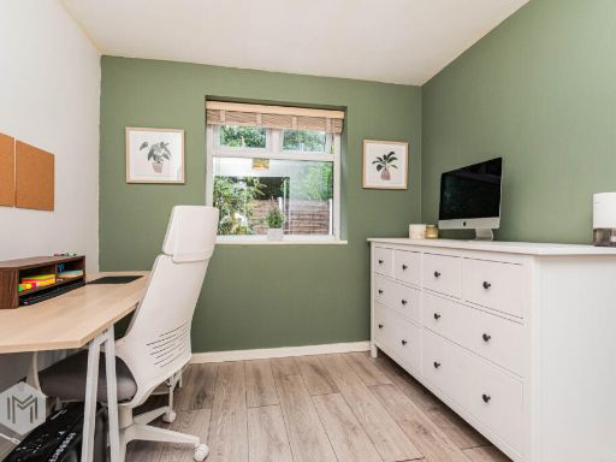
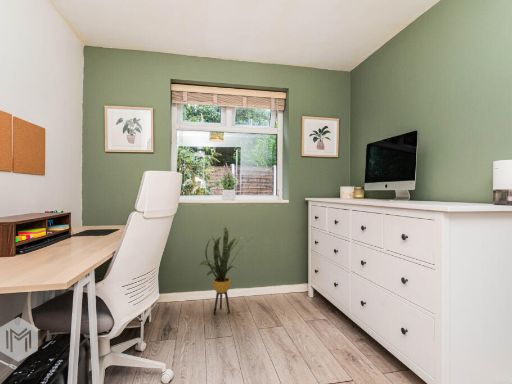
+ house plant (225, 269)
